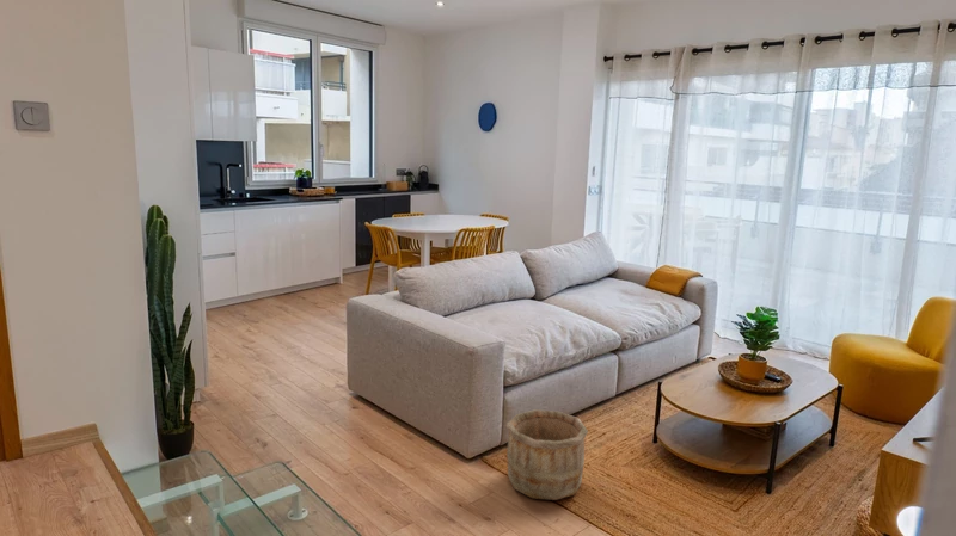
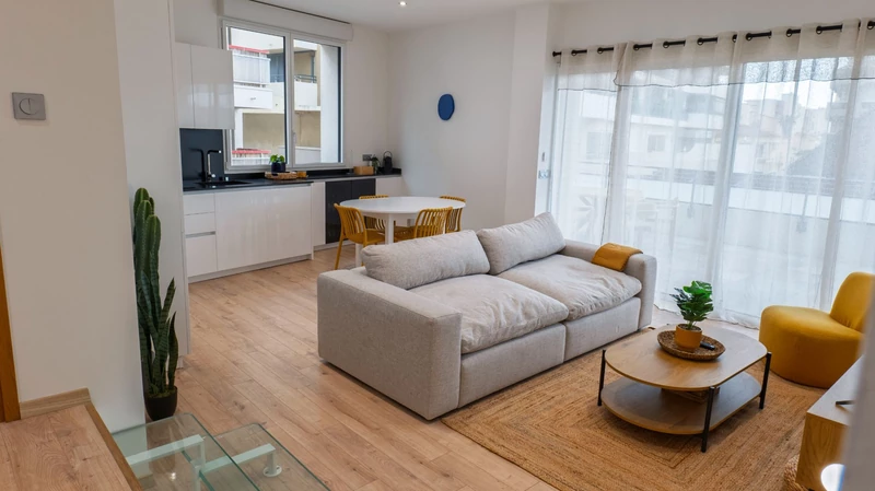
- wooden bucket (545, 452)
